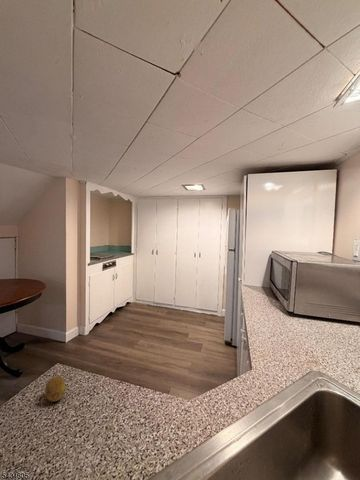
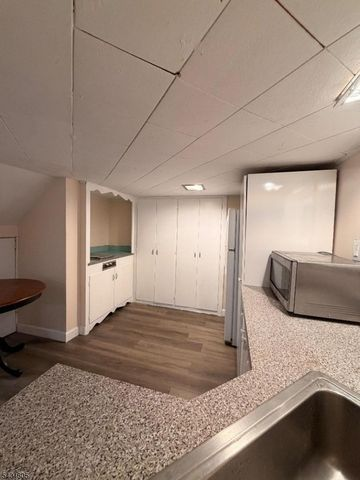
- fruit (55, 388)
